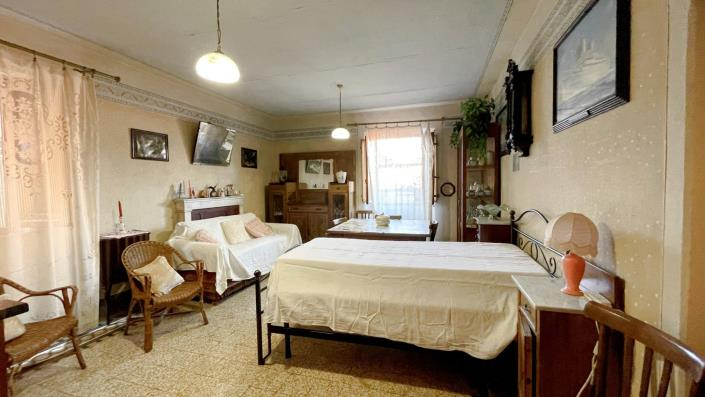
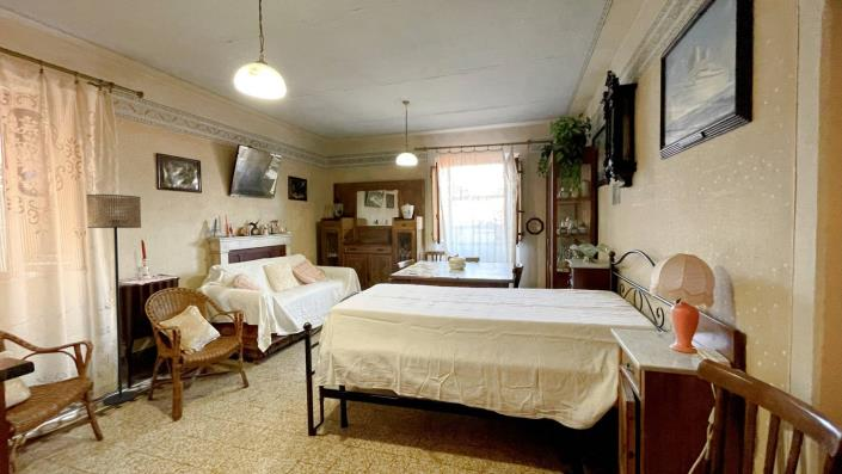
+ floor lamp (117, 297)
